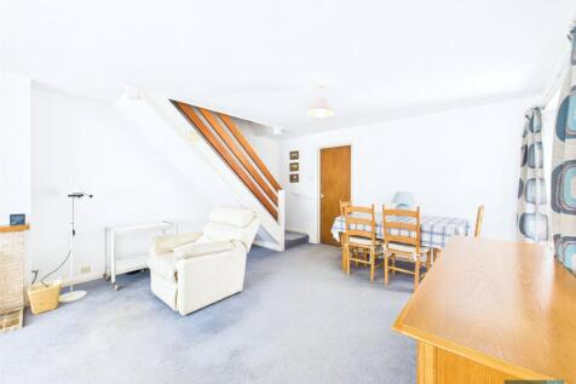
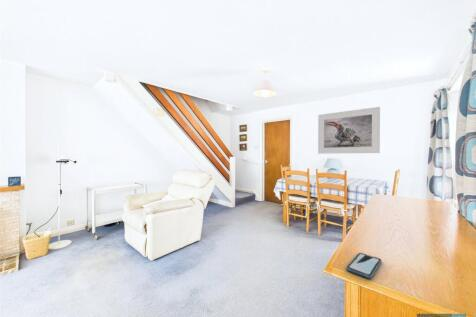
+ smartphone (364, 264)
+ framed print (346, 132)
